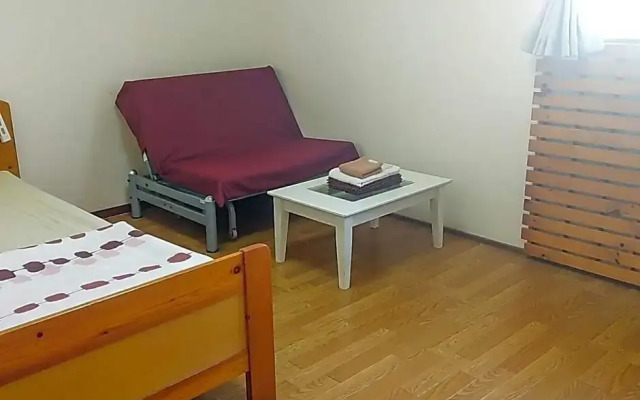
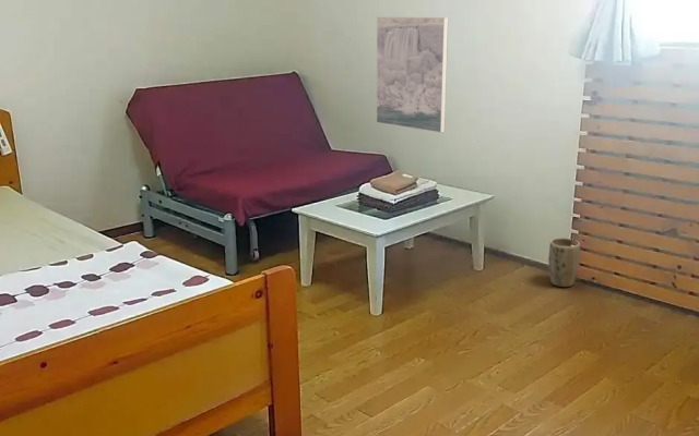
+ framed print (410, 73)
+ plant pot (562, 263)
